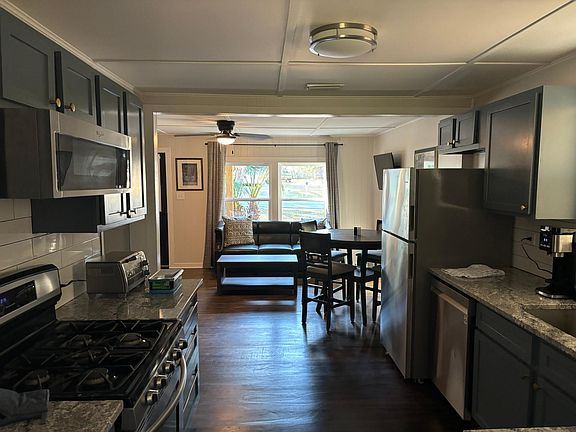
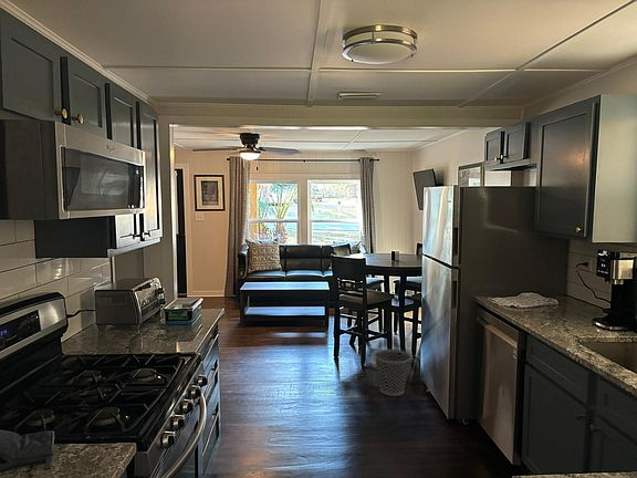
+ wastebasket (391, 373)
